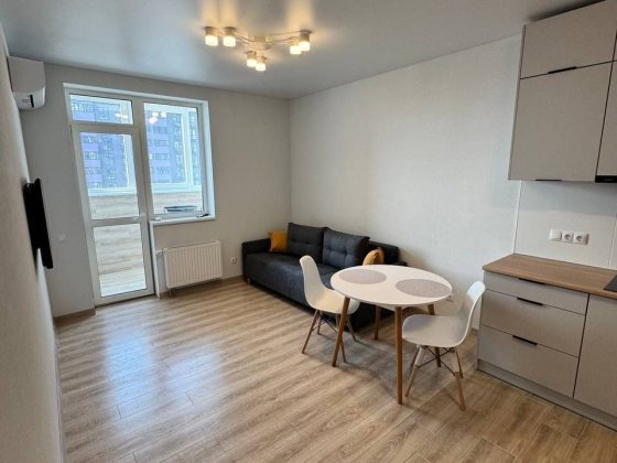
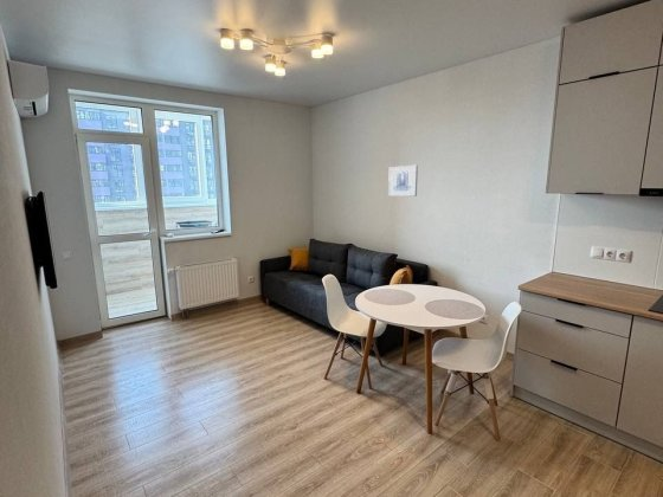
+ wall art (401, 181)
